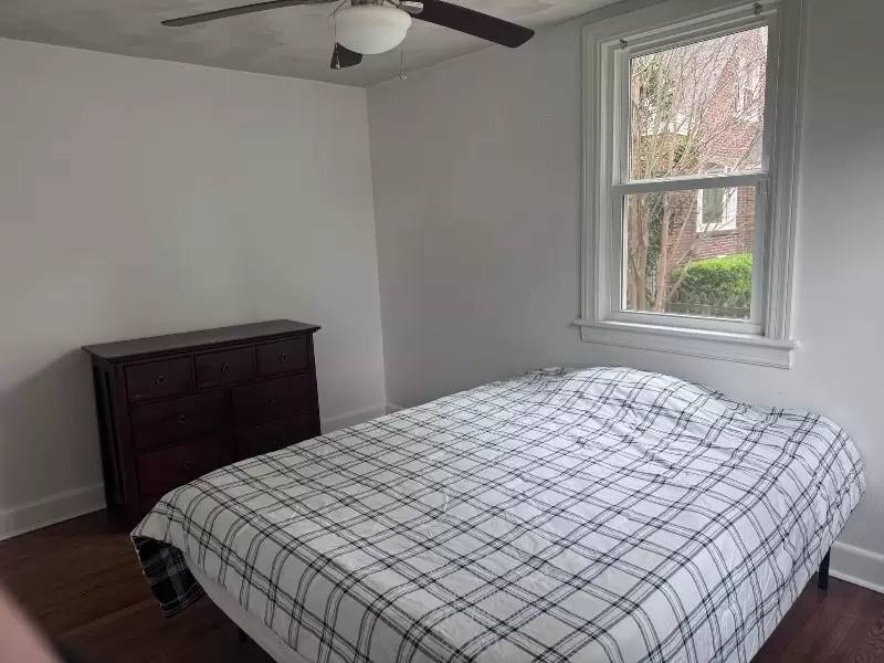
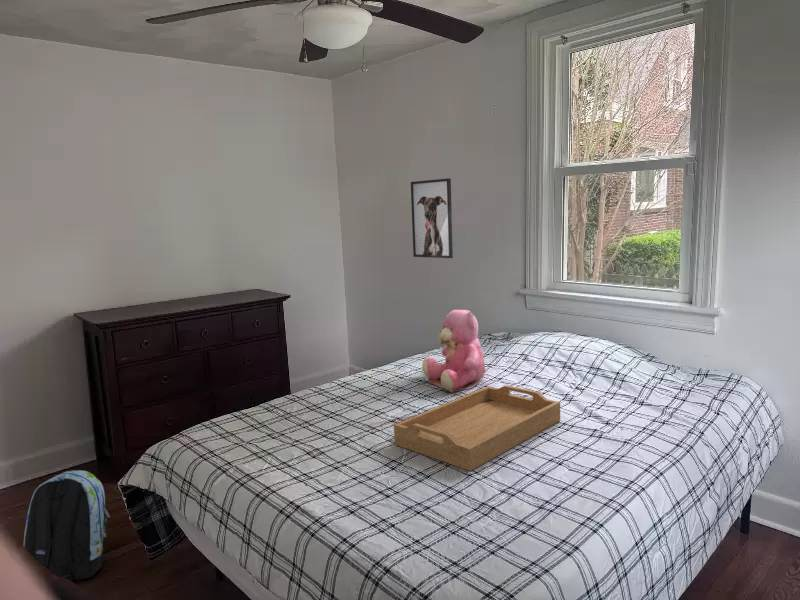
+ serving tray (480, 419)
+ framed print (431, 219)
+ backpack (67, 519)
+ teddy bear (450, 346)
